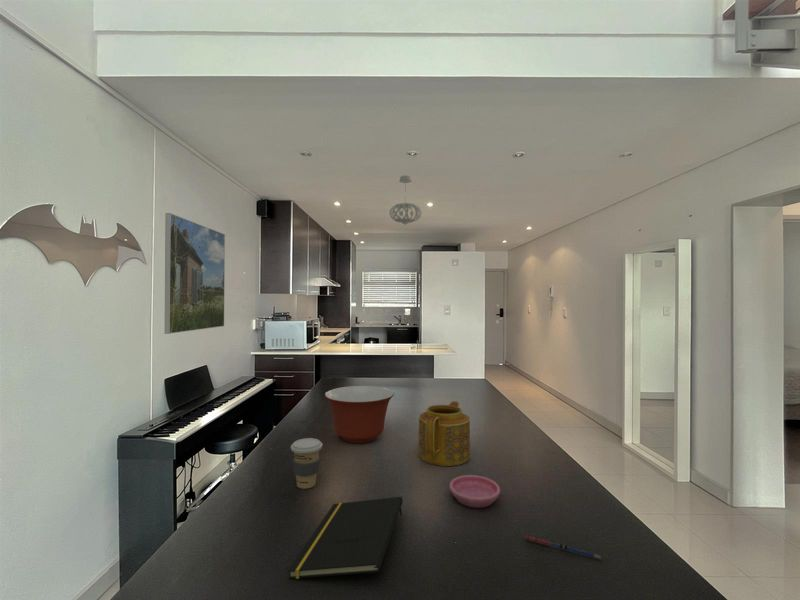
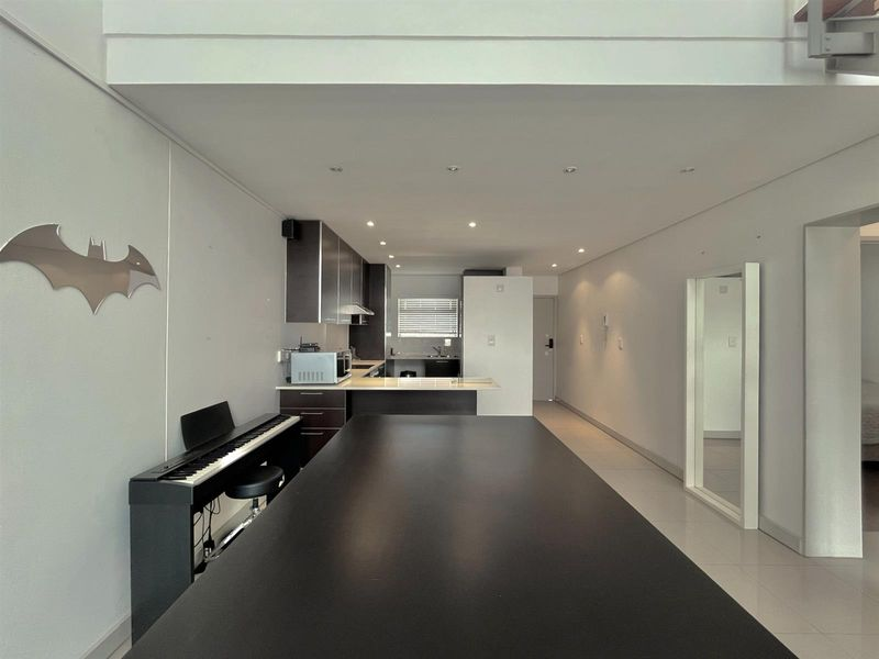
- mixing bowl (359, 415)
- pendant light (405, 200)
- teapot (444, 431)
- pen (561, 546)
- saucer (474, 491)
- notepad (352, 532)
- coffee cup (306, 463)
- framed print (198, 277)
